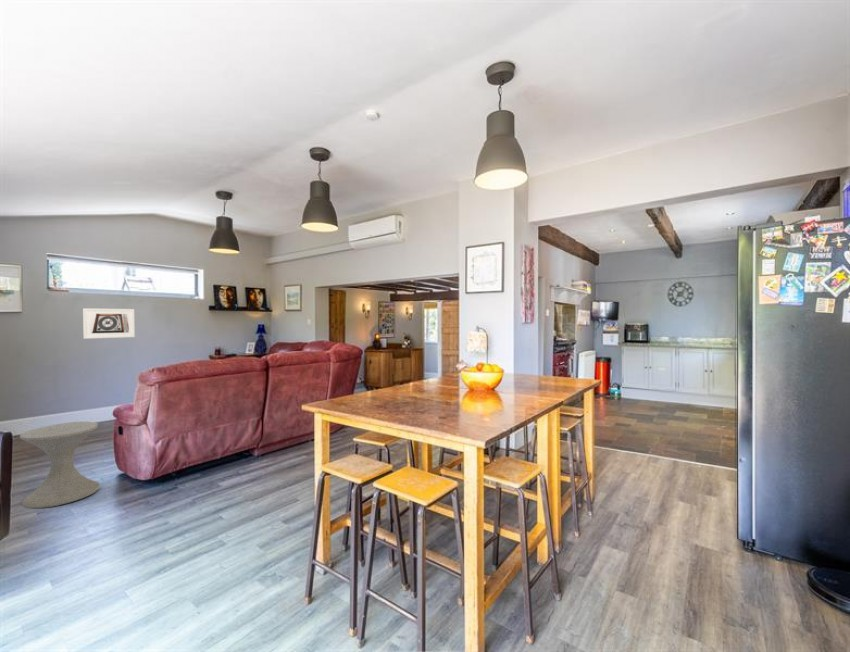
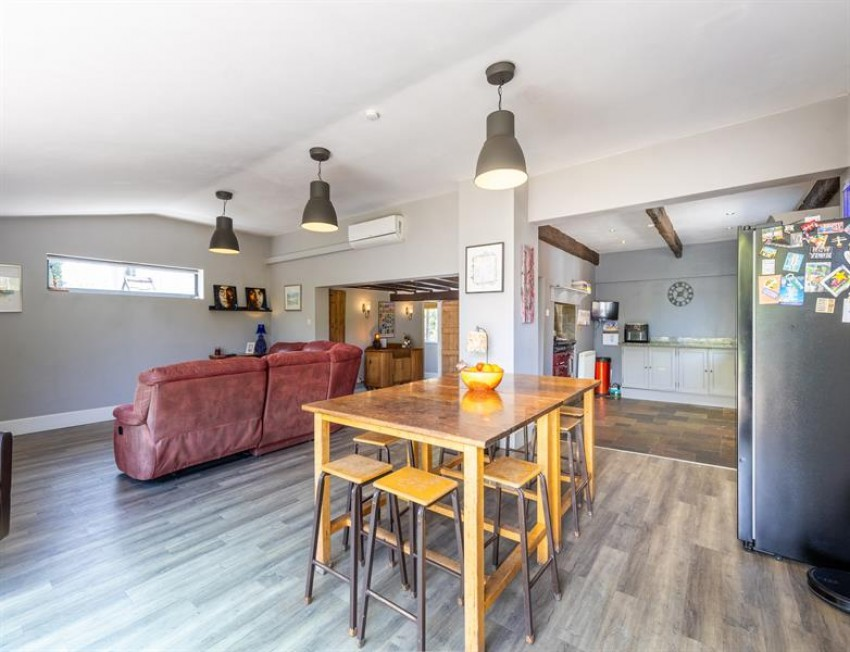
- side table (61, 461)
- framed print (109, 323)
